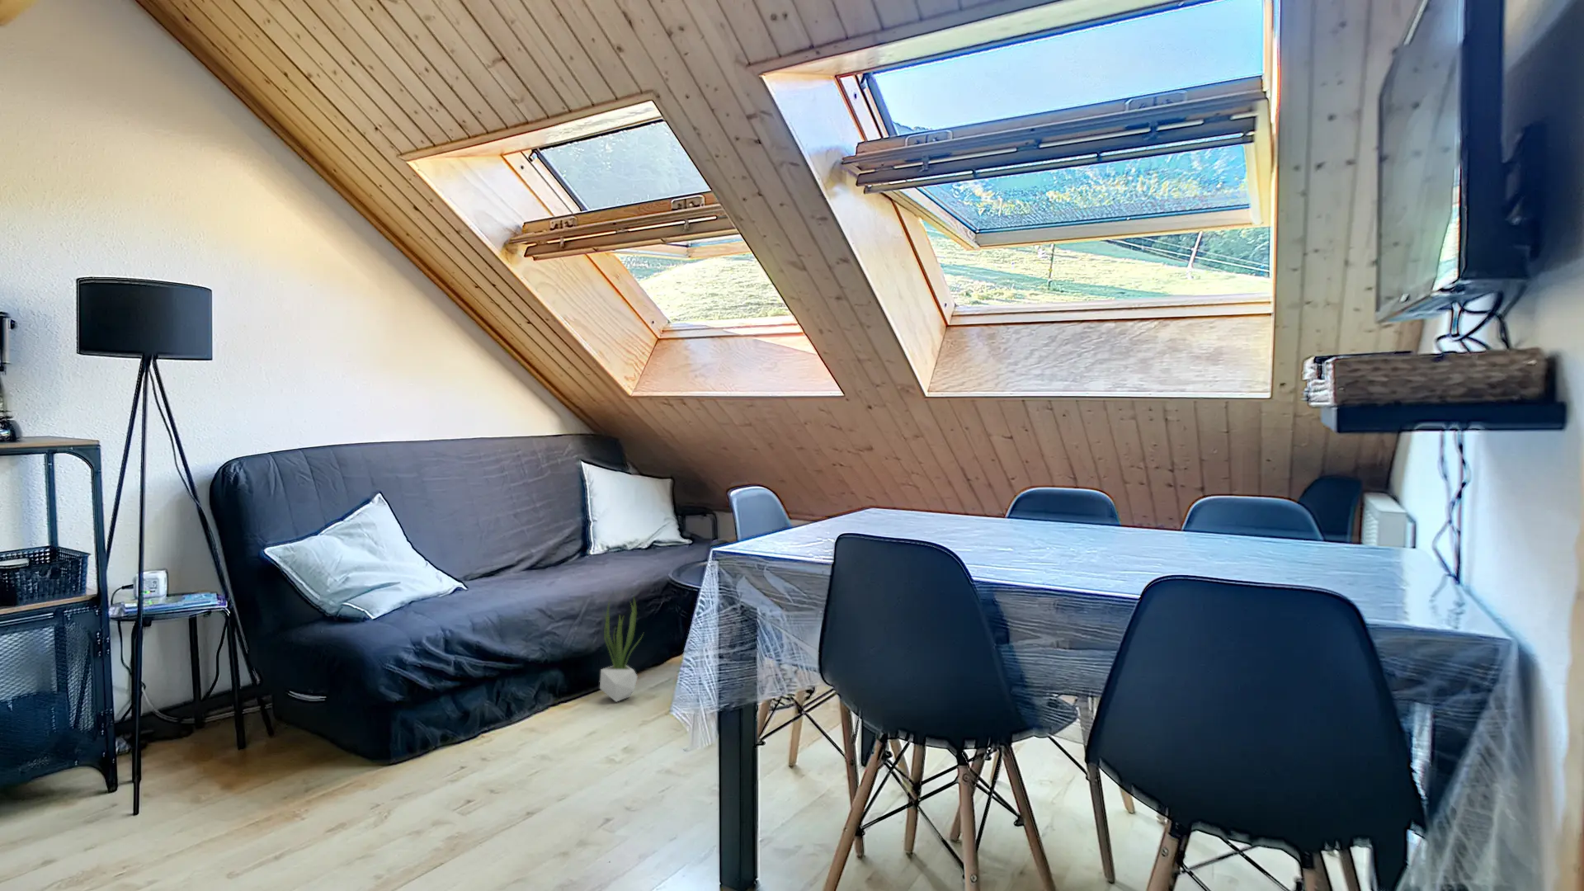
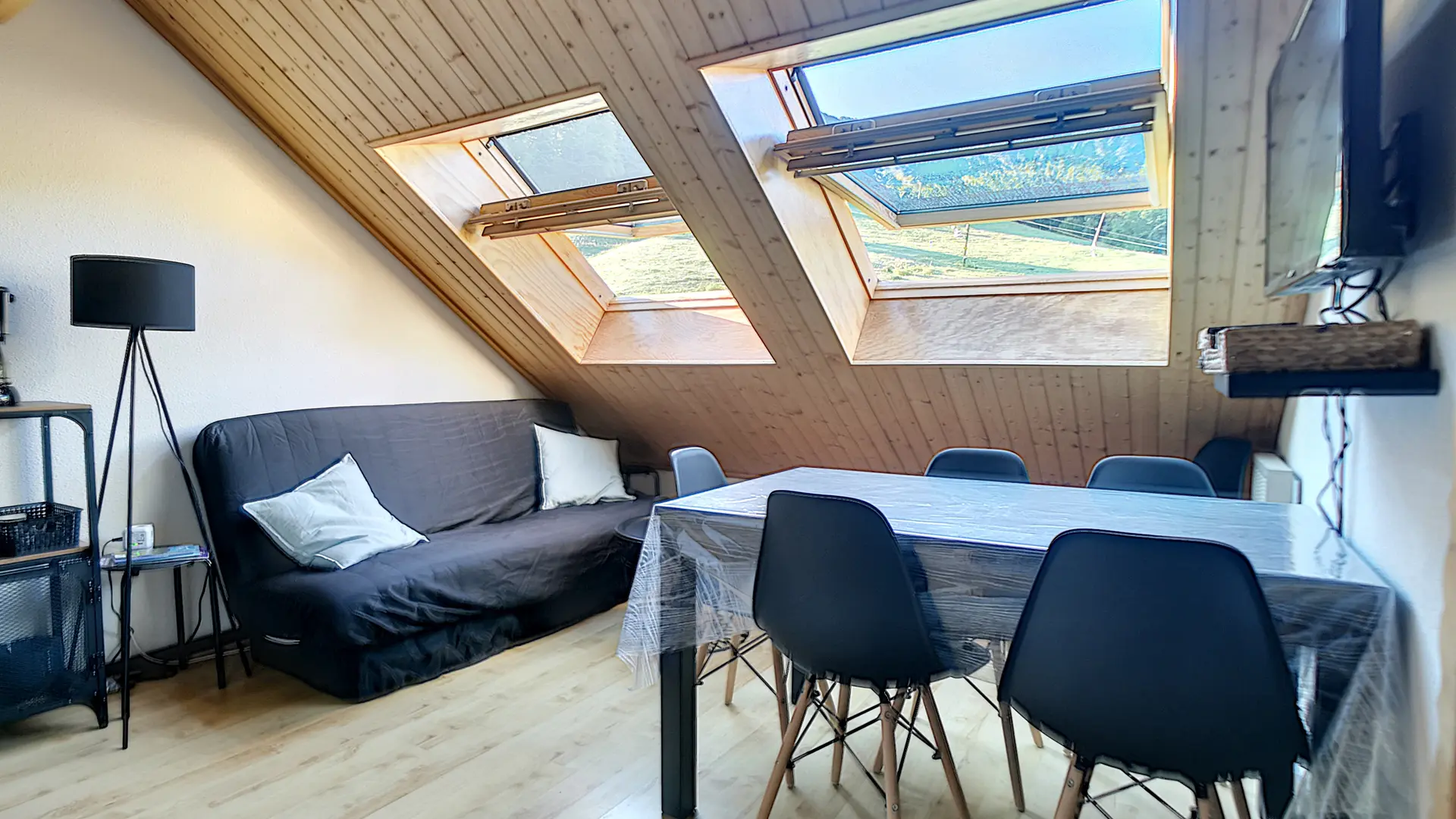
- potted plant (622, 647)
